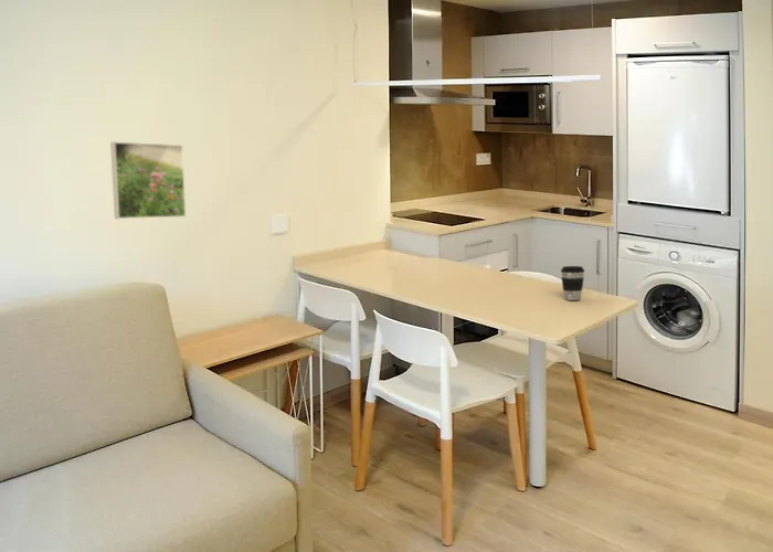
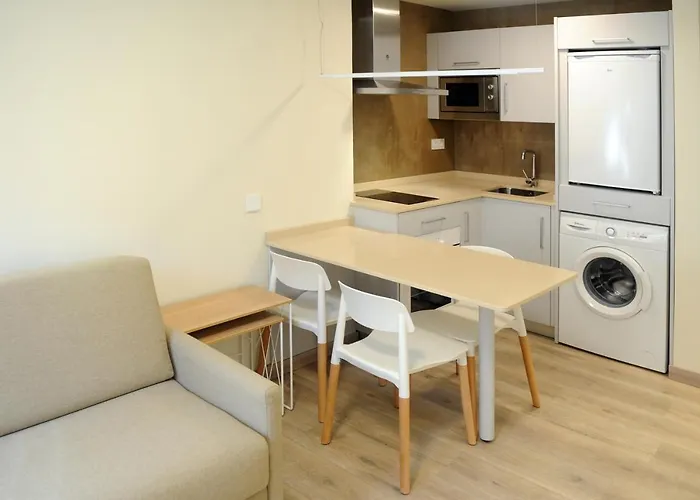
- coffee cup (572, 283)
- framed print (149, 180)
